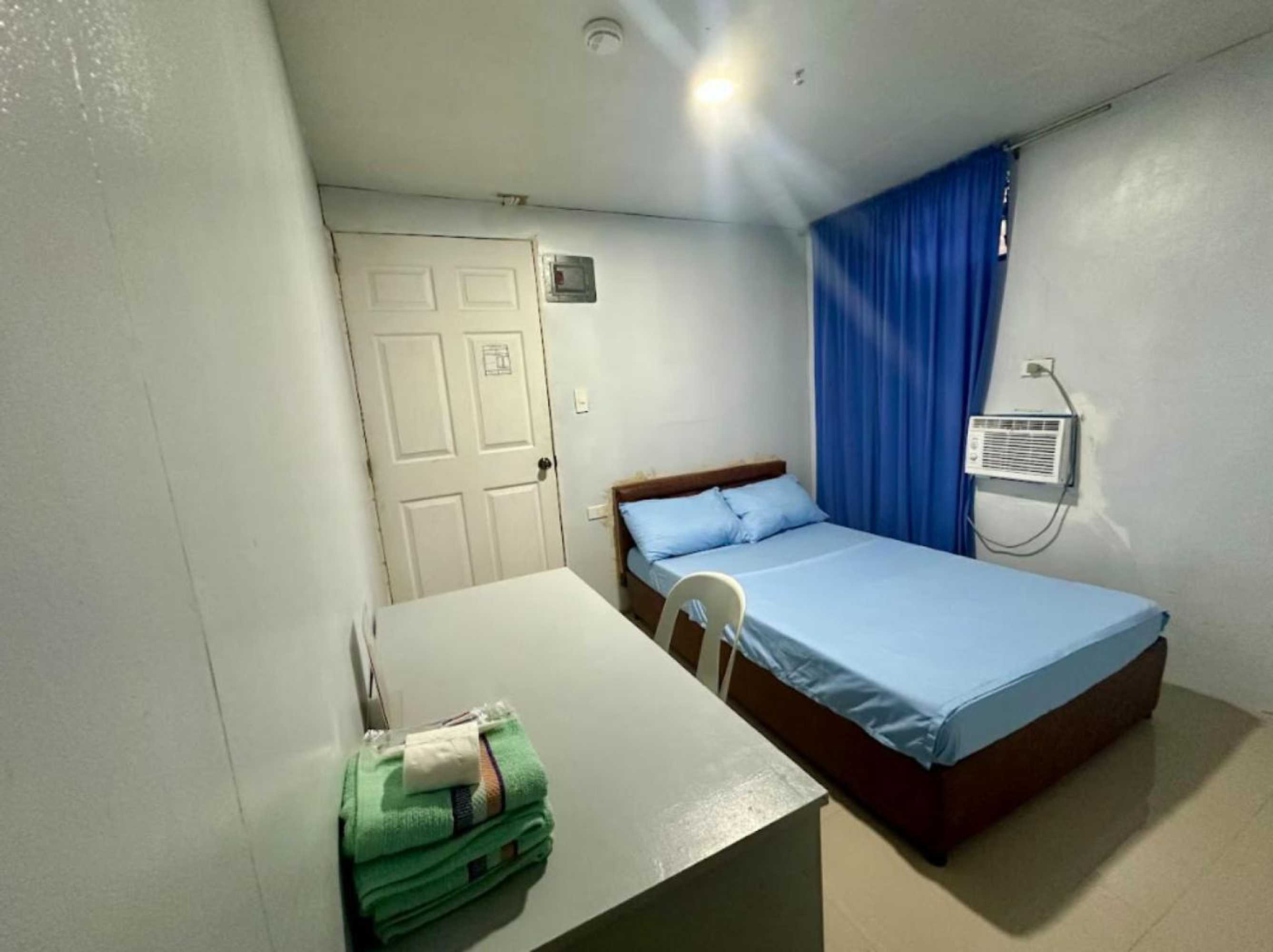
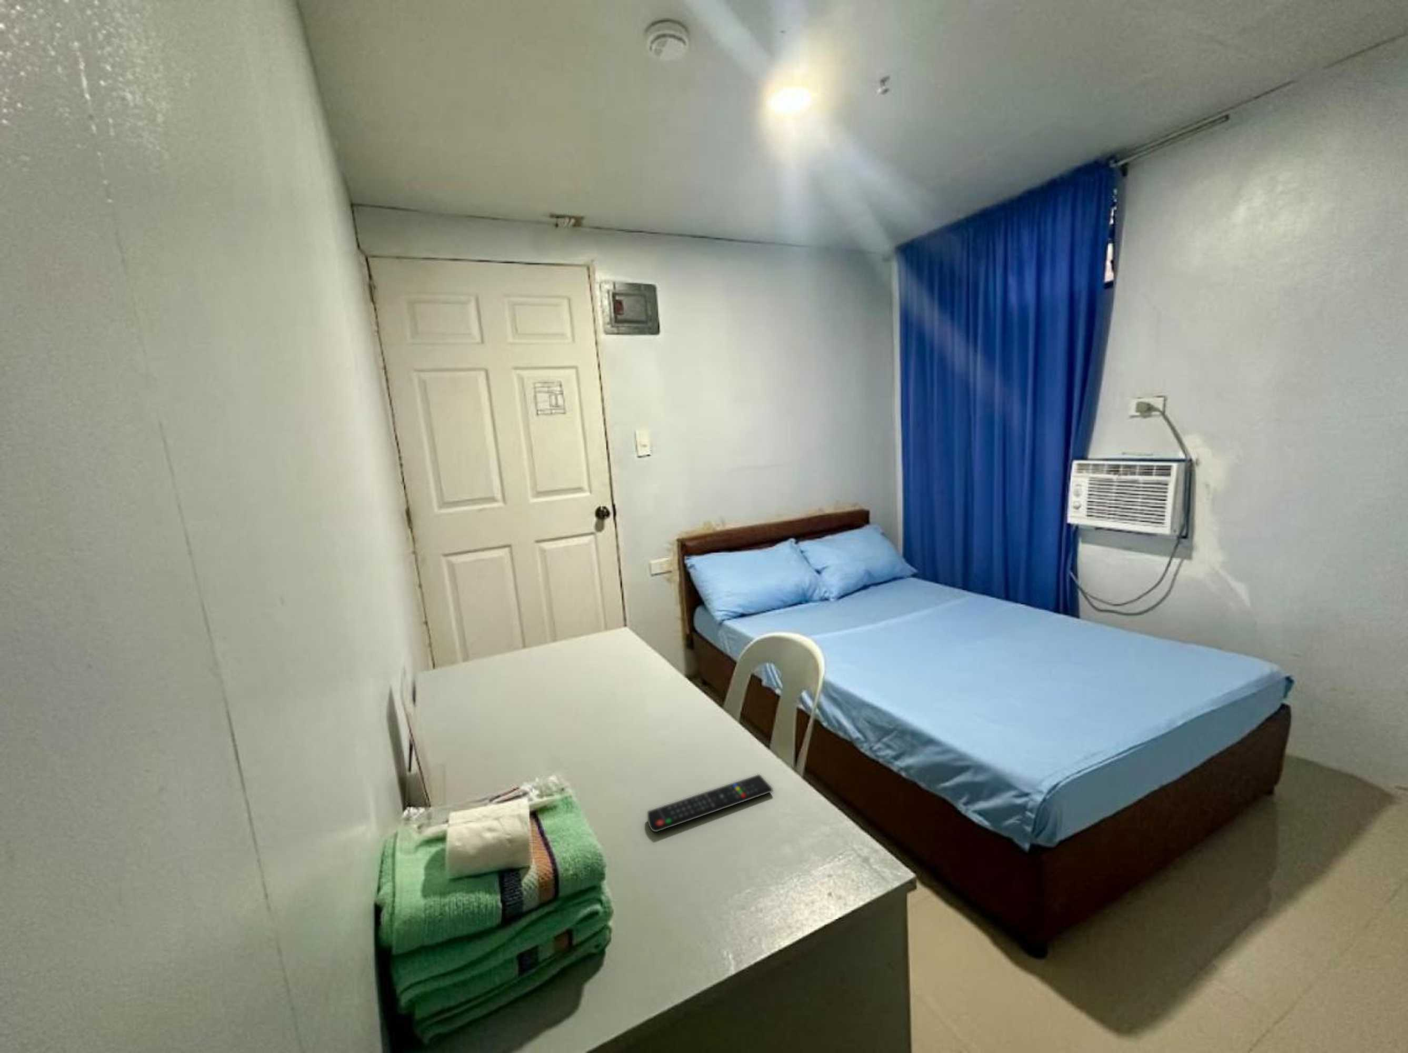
+ remote control (710, 803)
